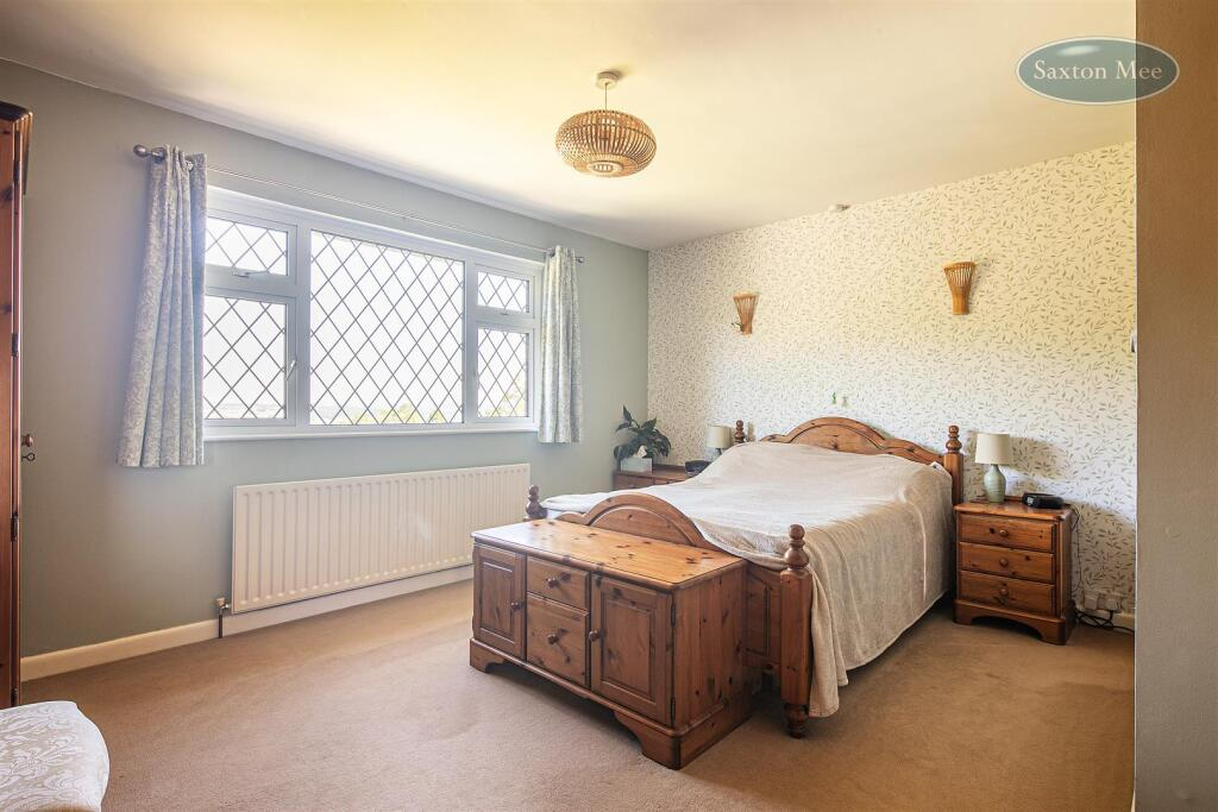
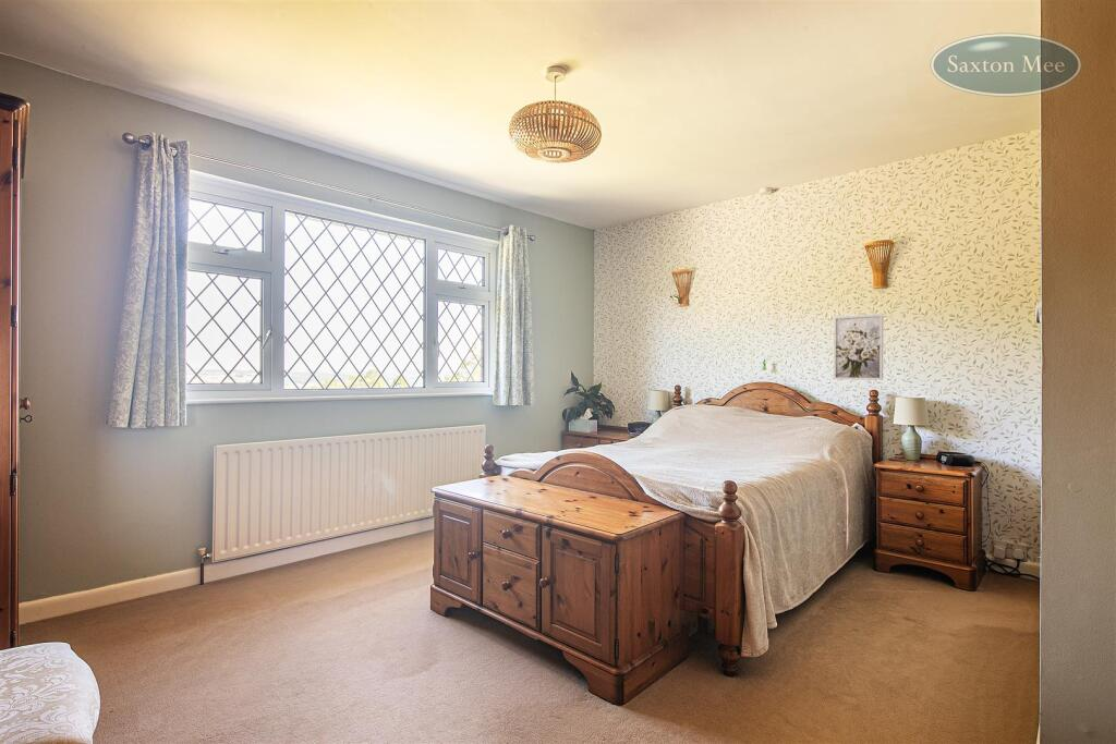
+ wall art (858, 347)
